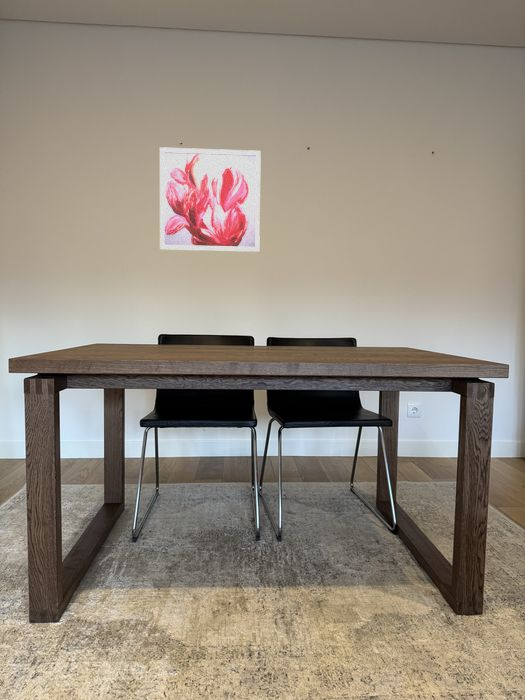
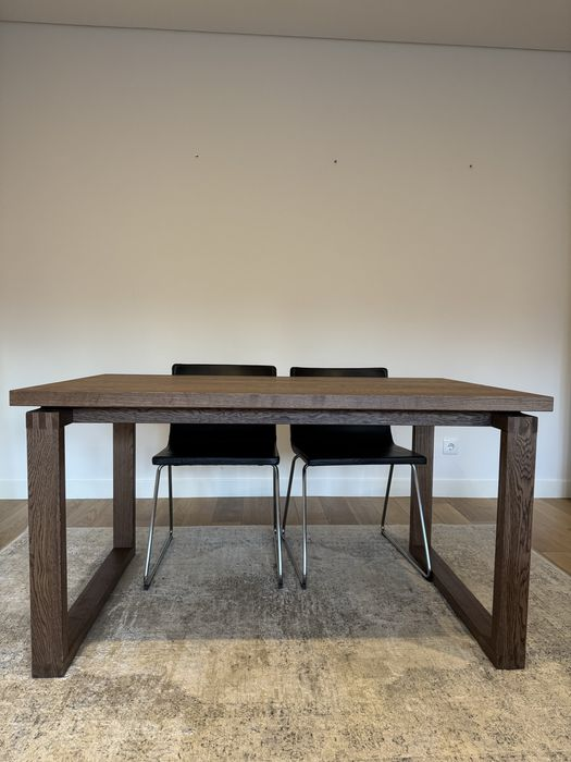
- wall art (210, 200)
